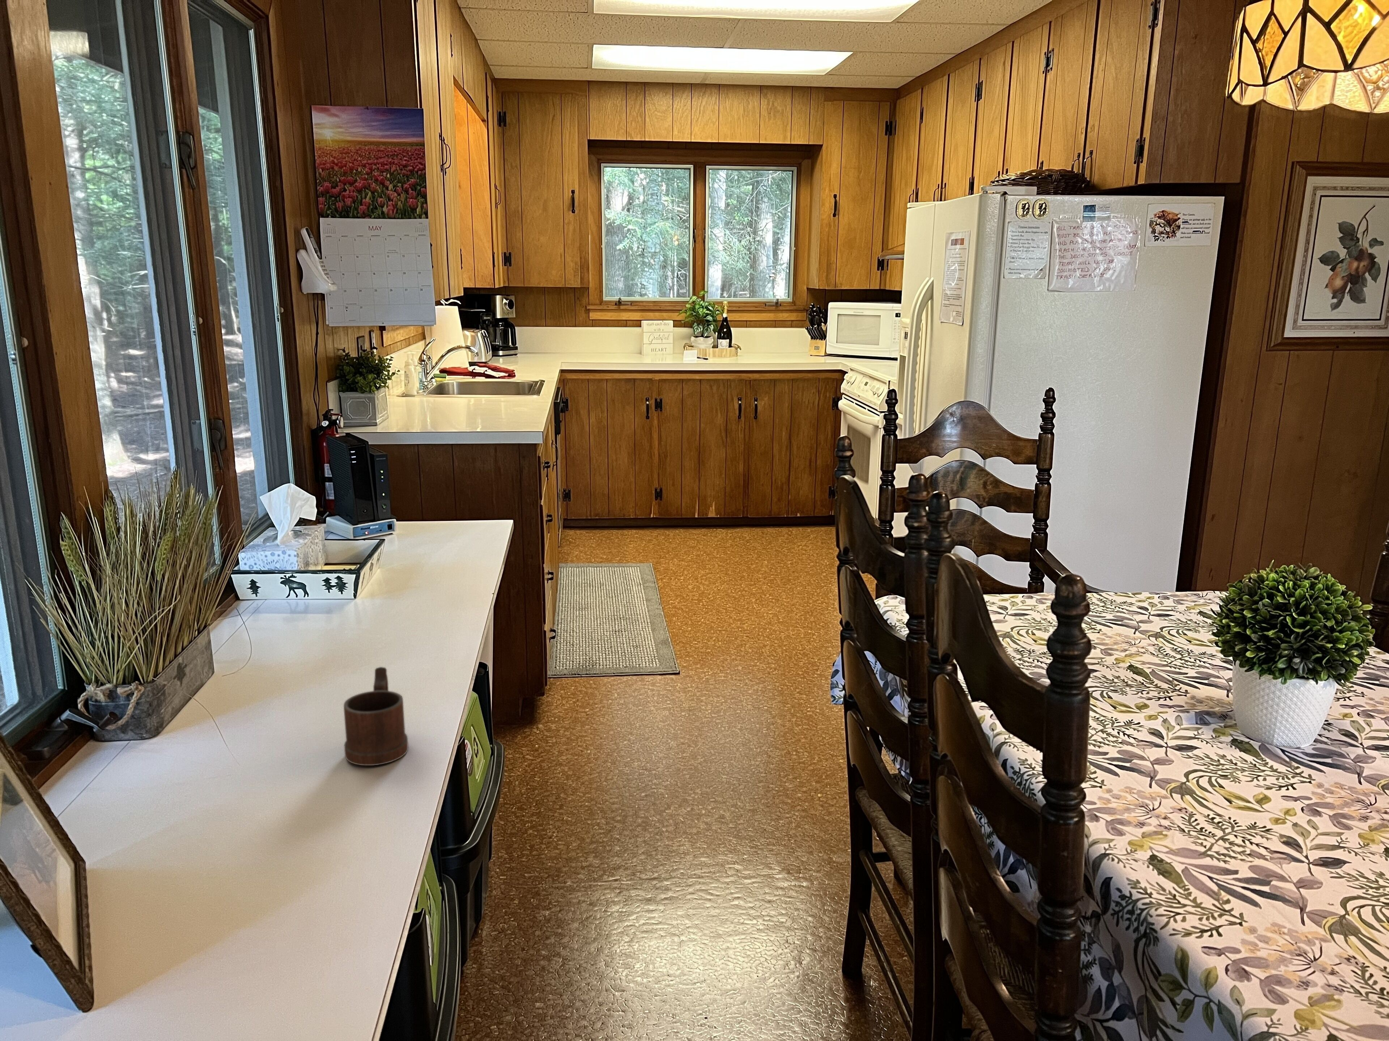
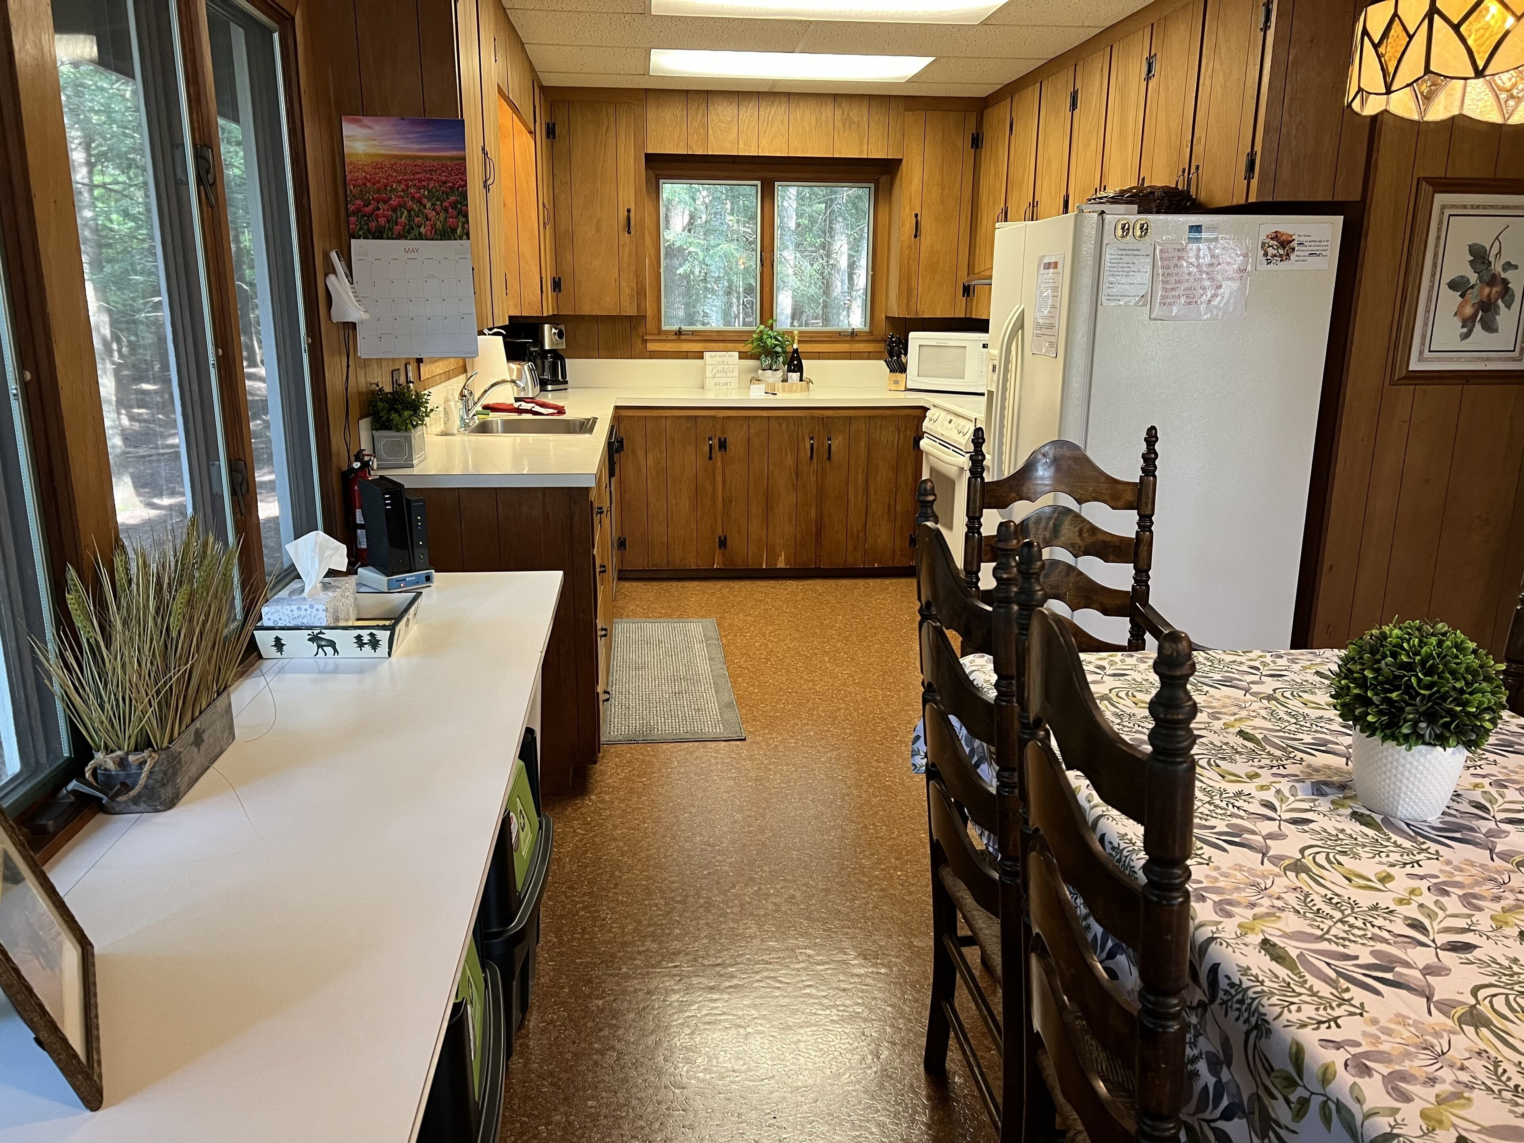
- mug (377, 714)
